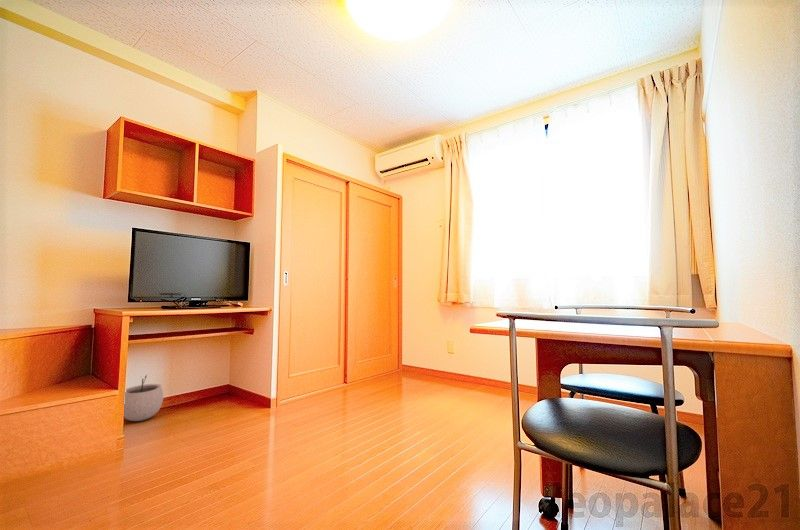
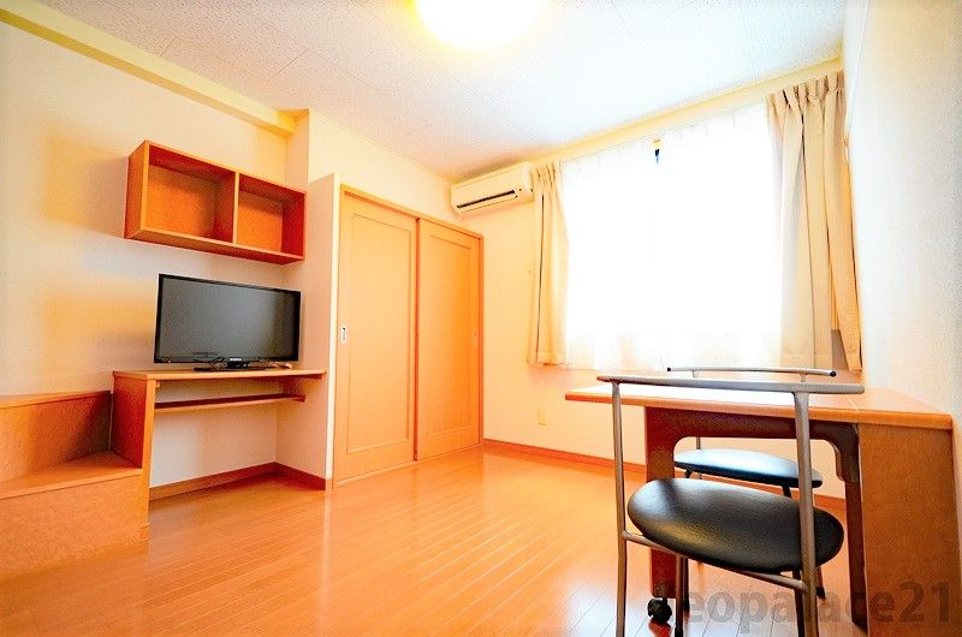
- plant pot (142, 396)
